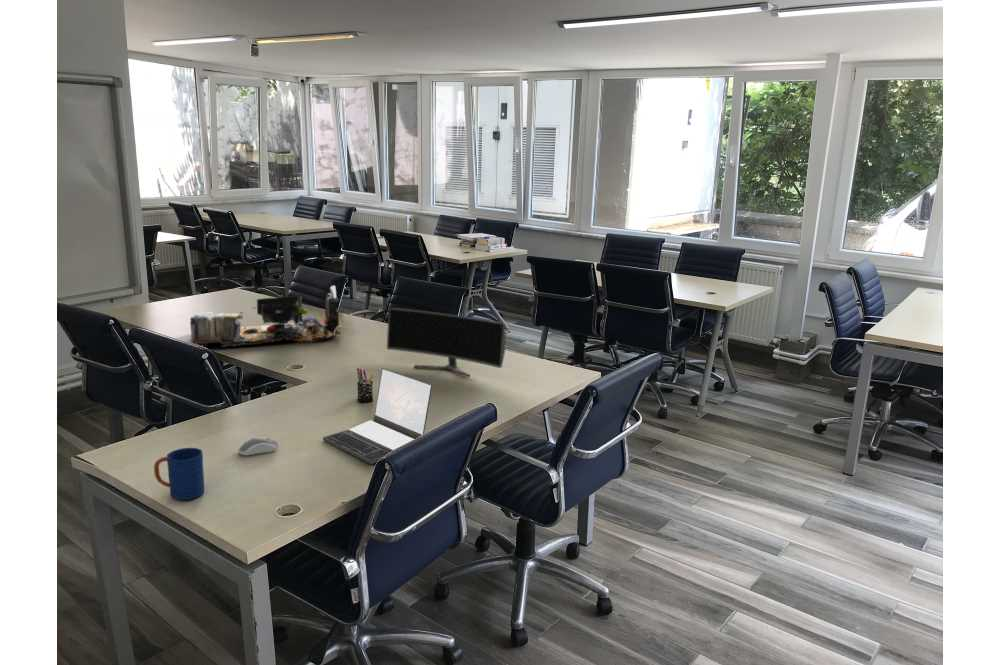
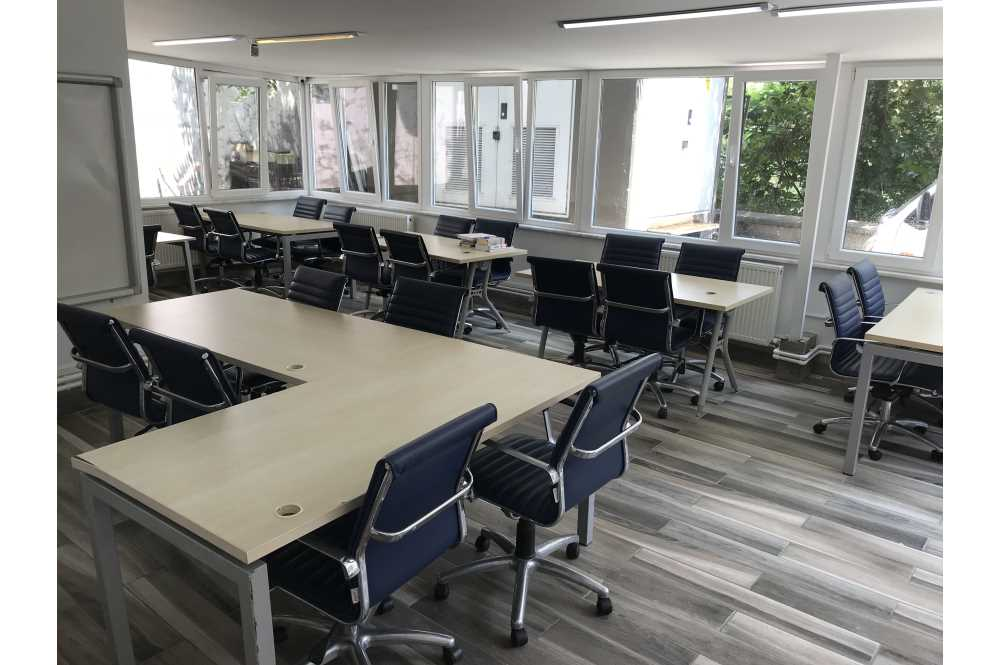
- computer mouse (258, 444)
- monitor (447, 341)
- laptop (377, 412)
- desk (266, 312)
- pen holder (363, 384)
- mug (178, 474)
